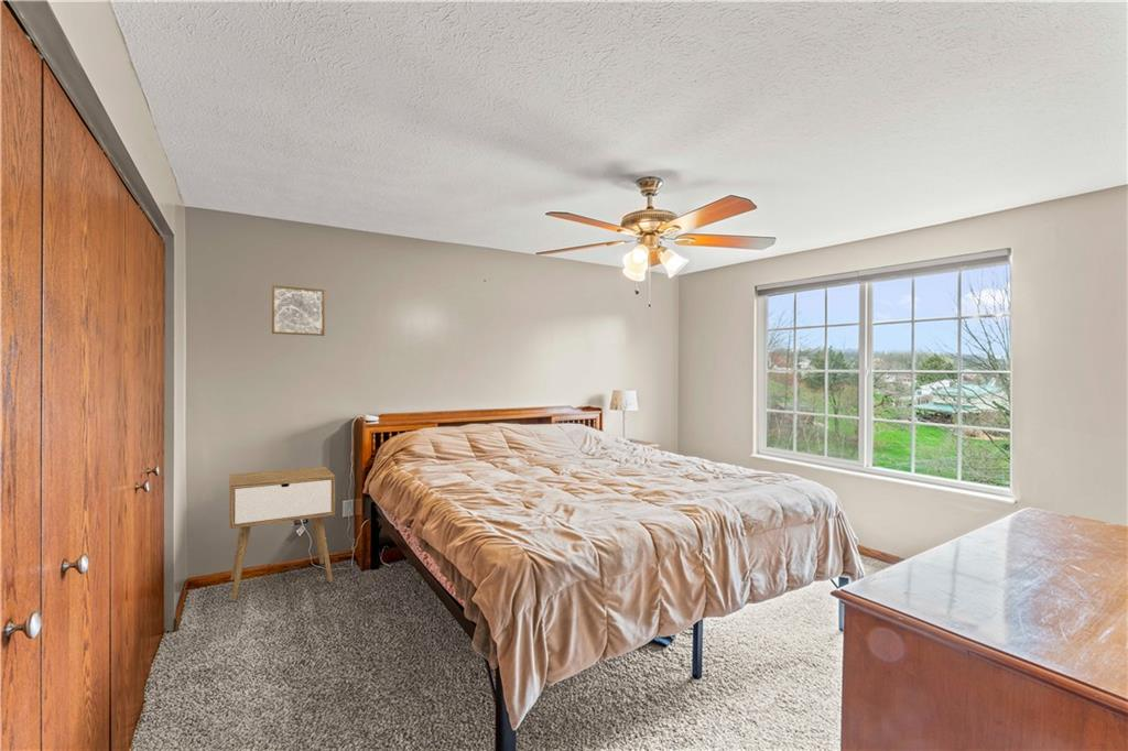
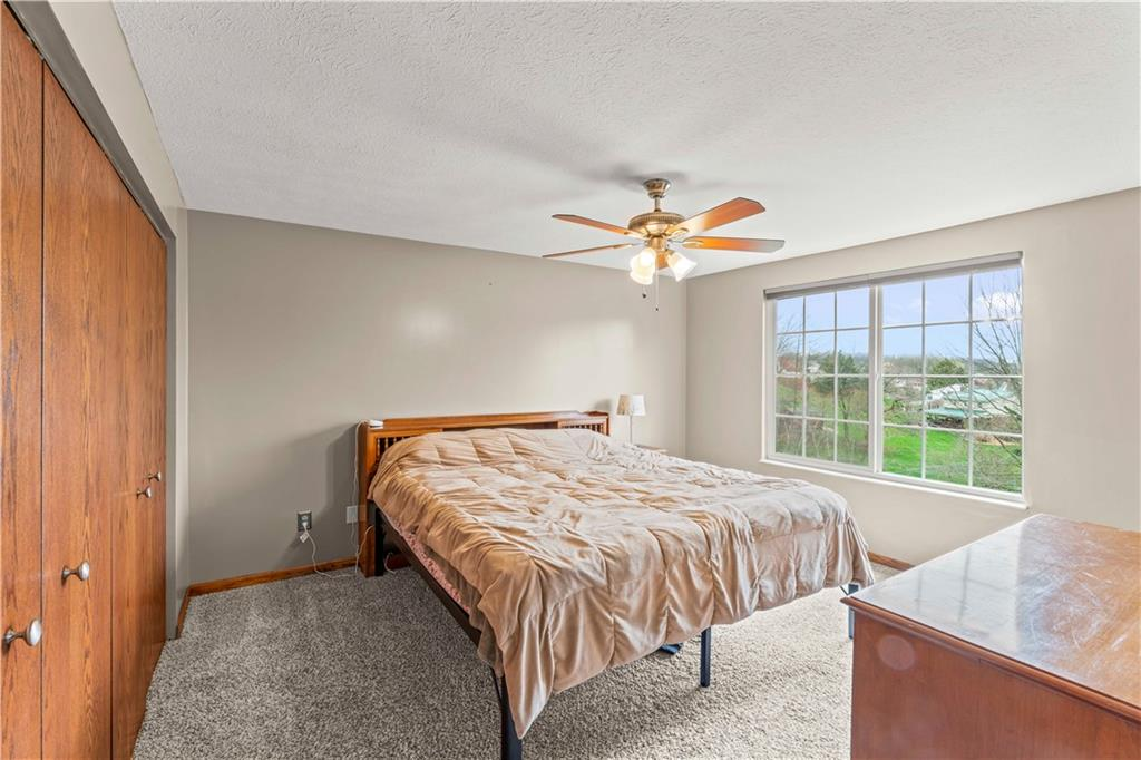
- wall art (299, 311)
- nightstand (281, 521)
